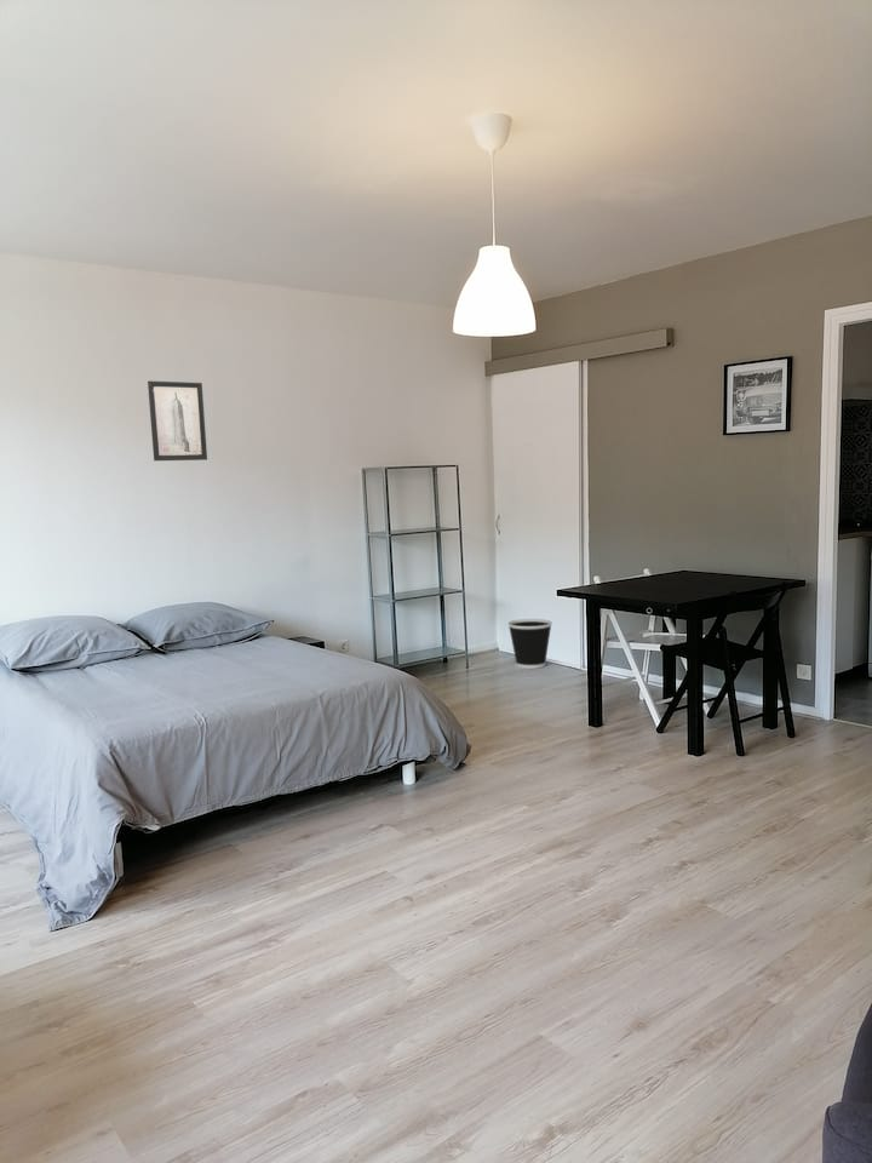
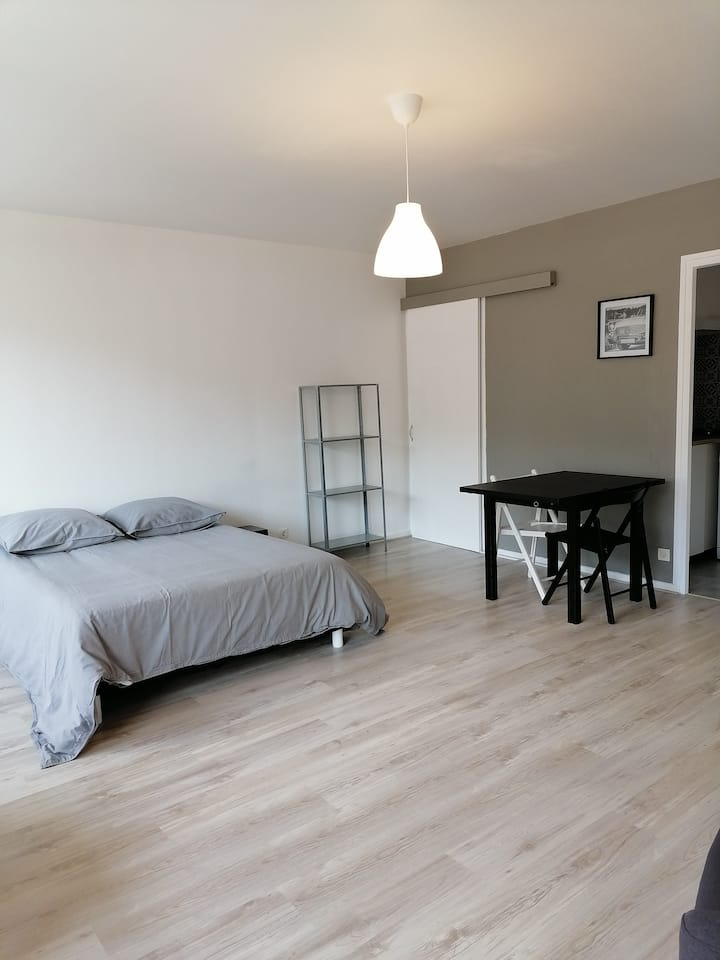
- wall art (178, 420)
- wastebasket (529, 643)
